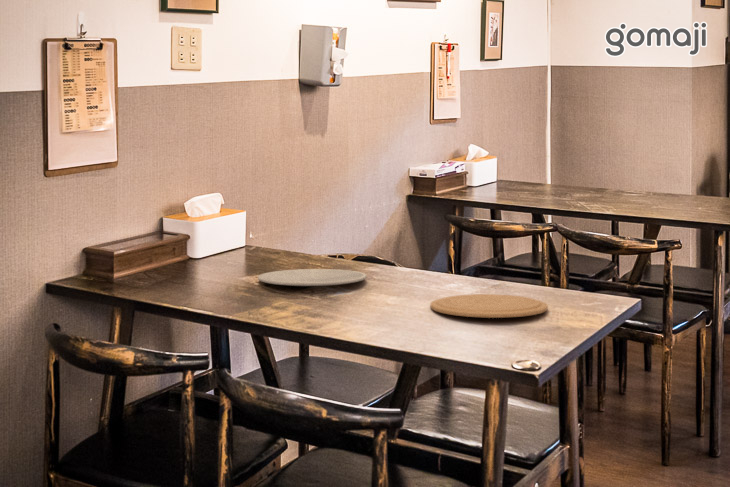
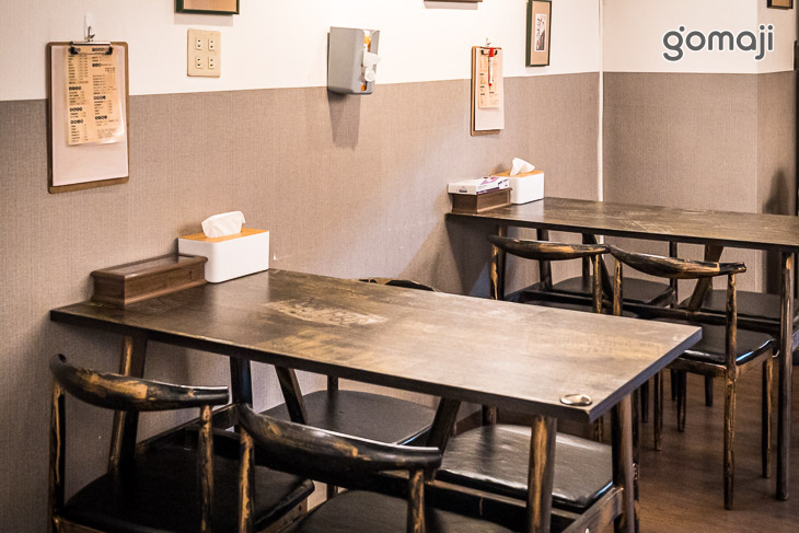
- plate (312, 278)
- plate (488, 304)
